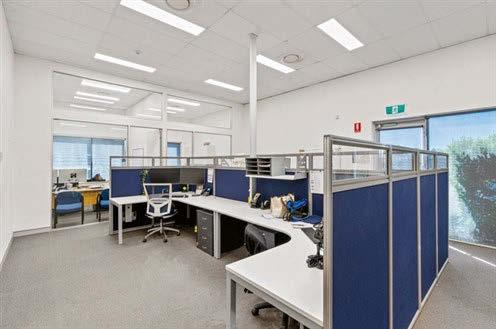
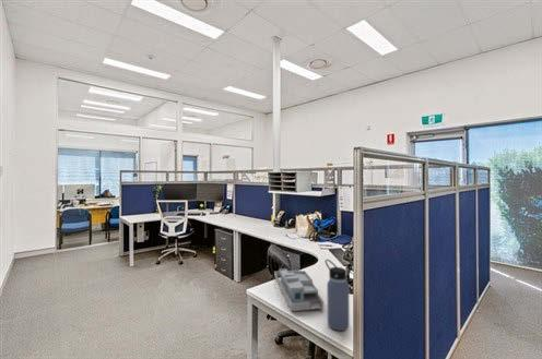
+ water bottle (337, 292)
+ desk organizer (295, 283)
